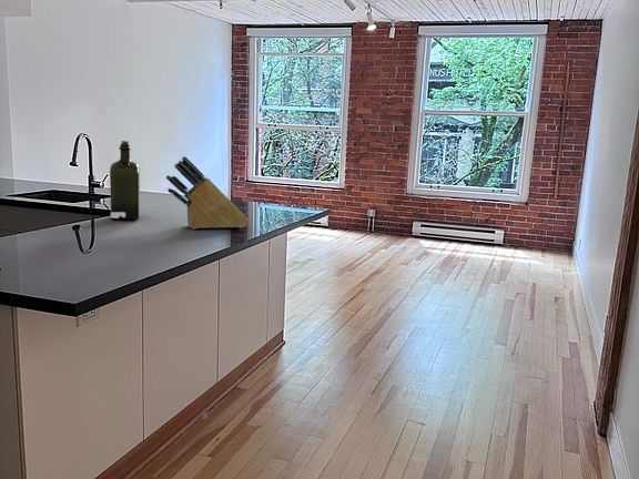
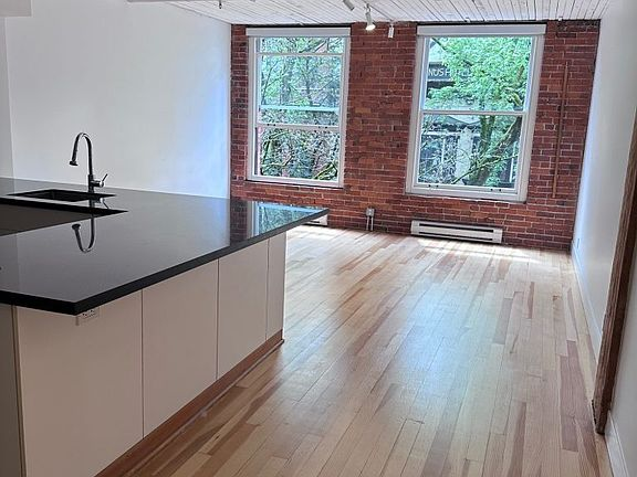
- knife block (207, 192)
- liquor (124, 180)
